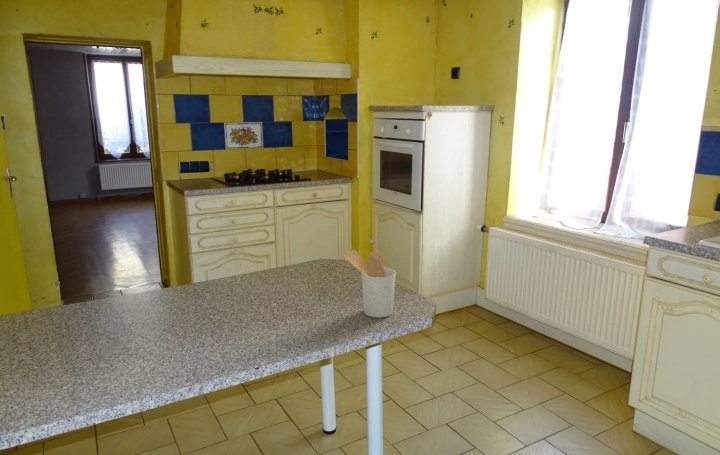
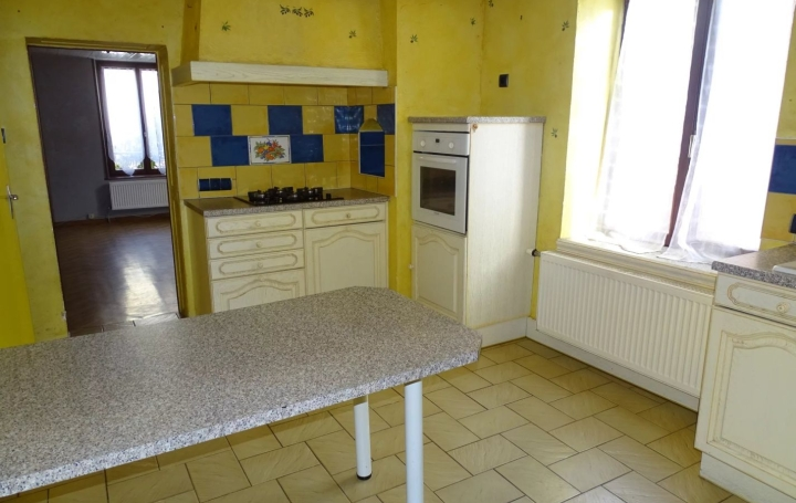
- utensil holder (369, 281)
